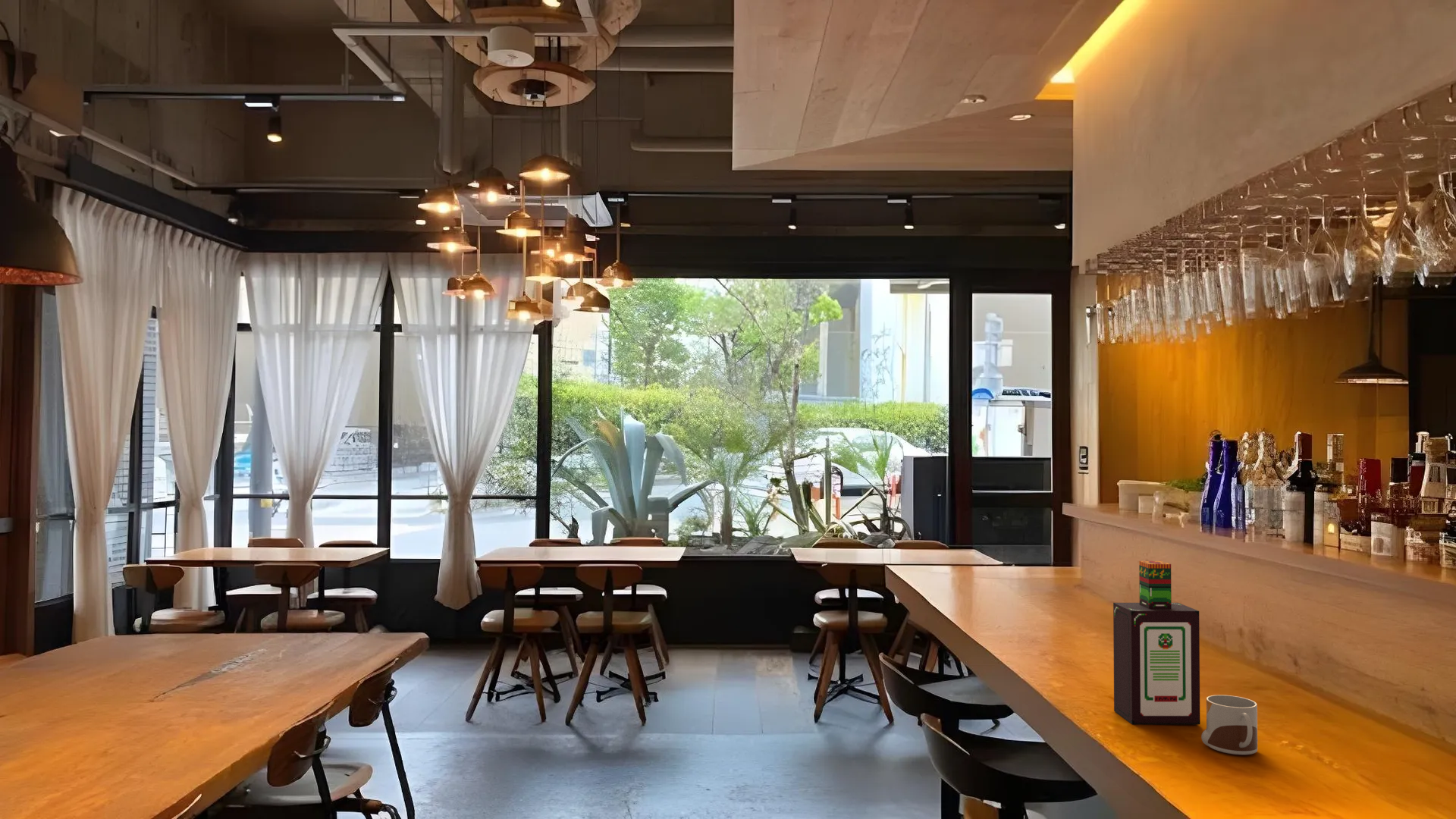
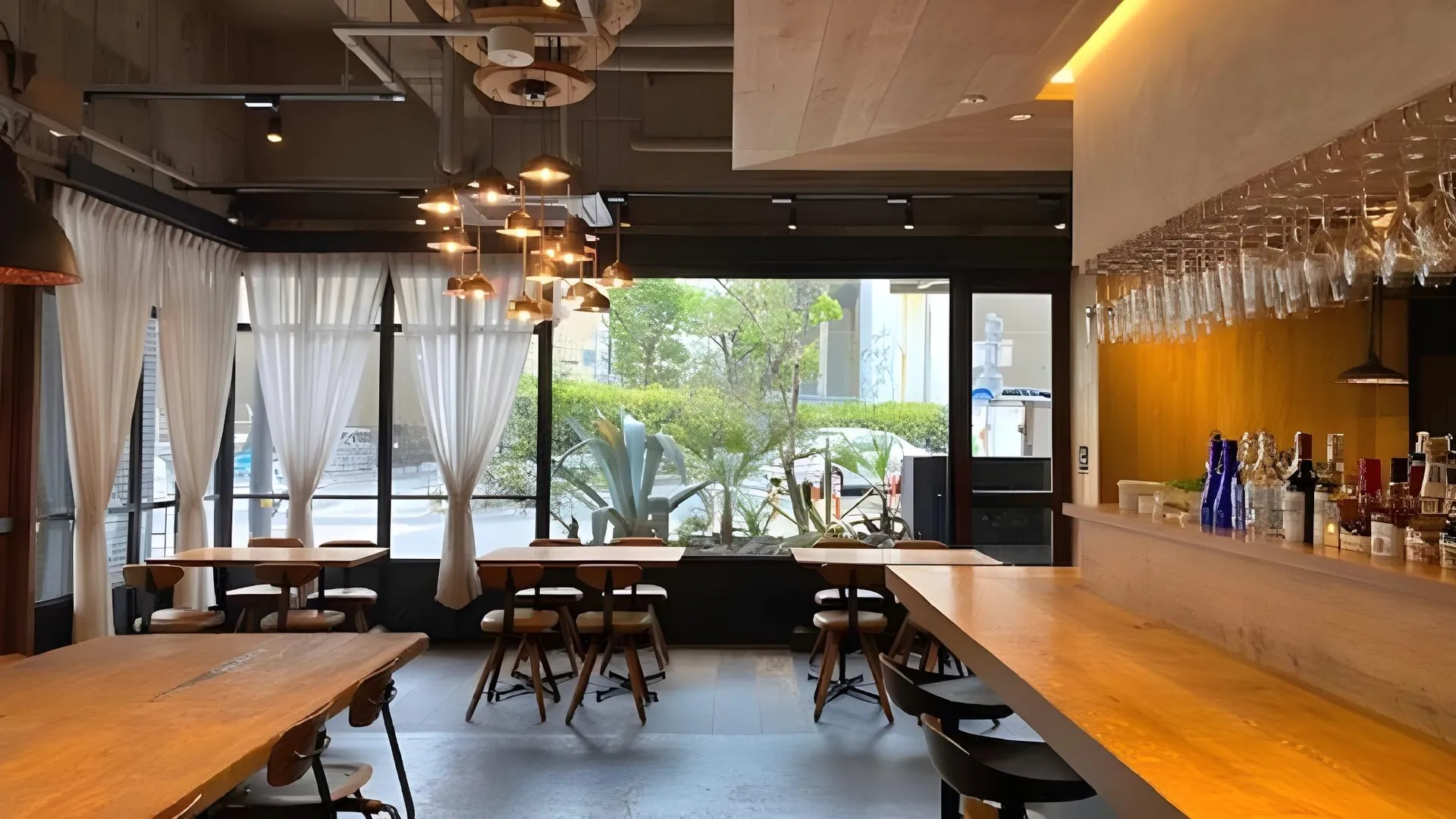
- mug (1235, 727)
- bottle (1155, 639)
